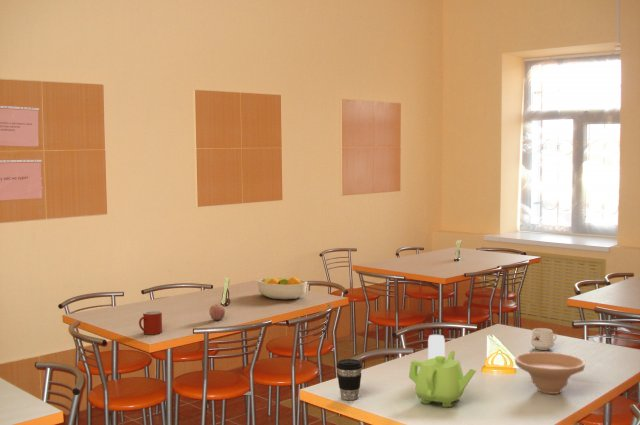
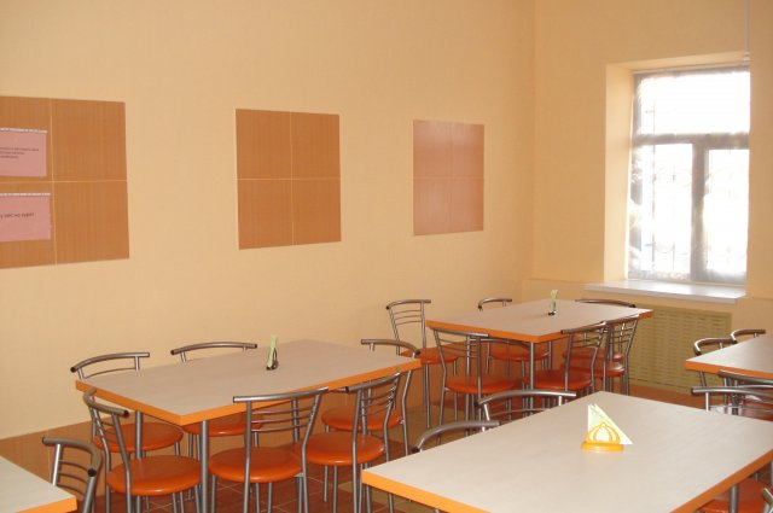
- mug (544, 339)
- mug (150, 323)
- fruit bowl (282, 285)
- bowl (549, 375)
- coffee cup (349, 379)
- teapot (443, 377)
- apple (217, 312)
- drinking glass (436, 353)
